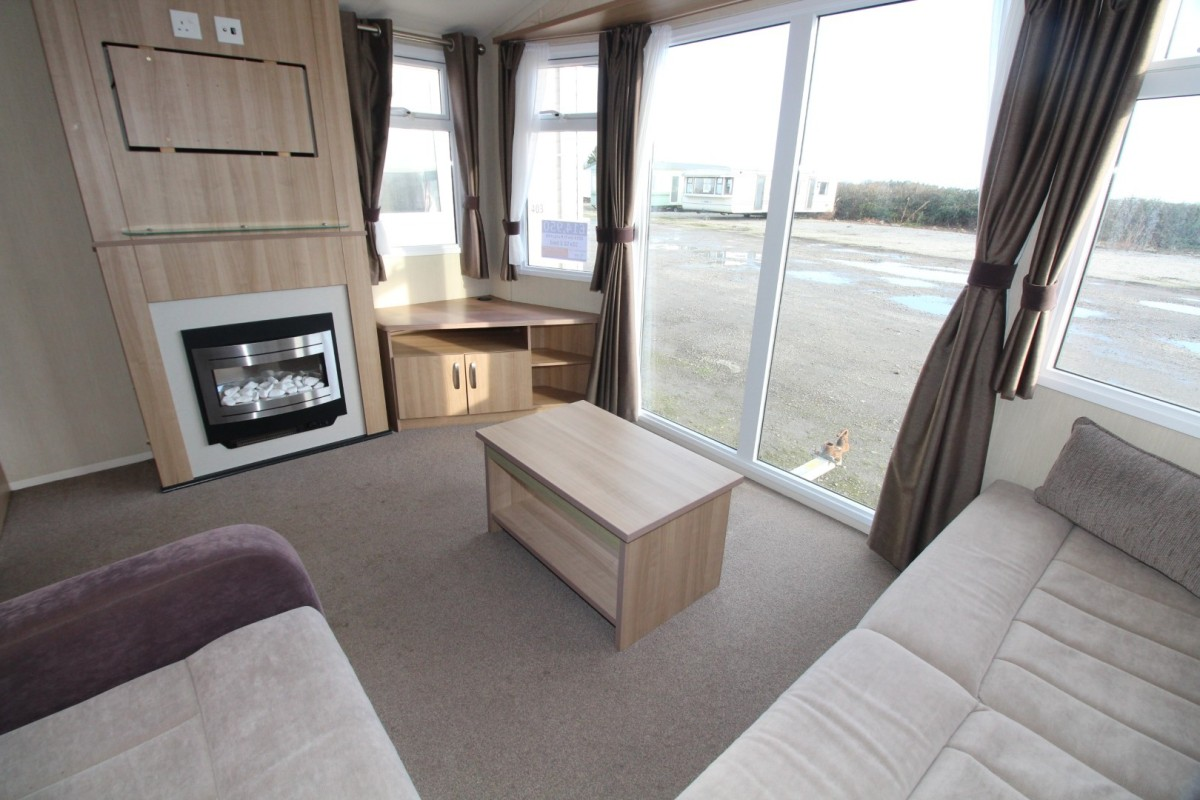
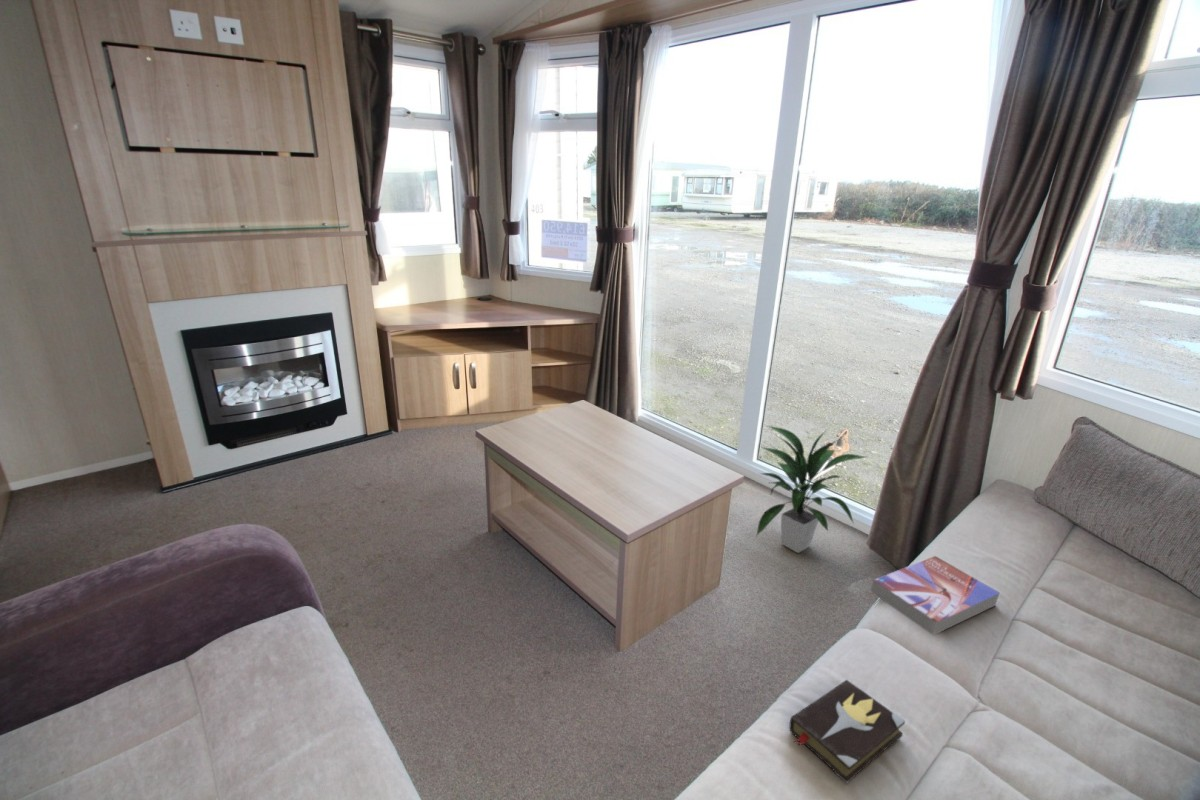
+ indoor plant (799, 488)
+ textbook (934, 592)
+ hardback book (846, 725)
